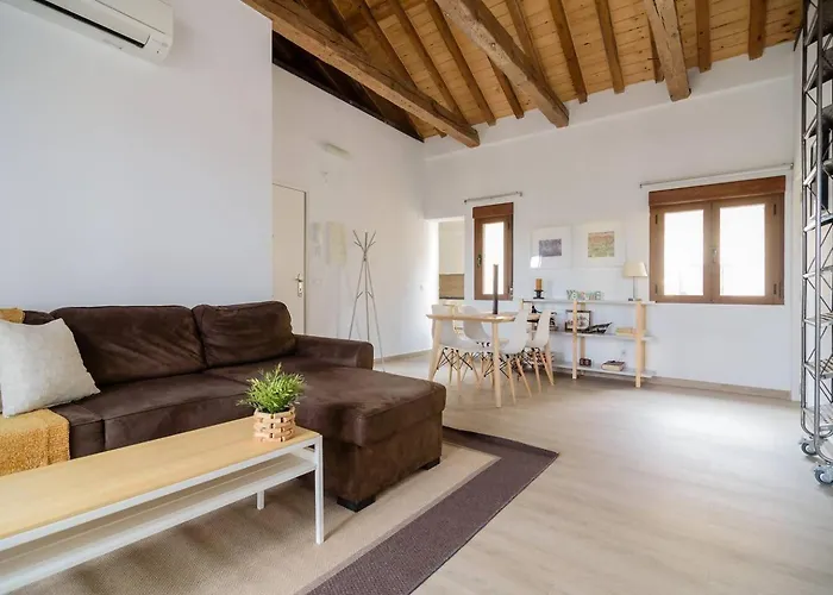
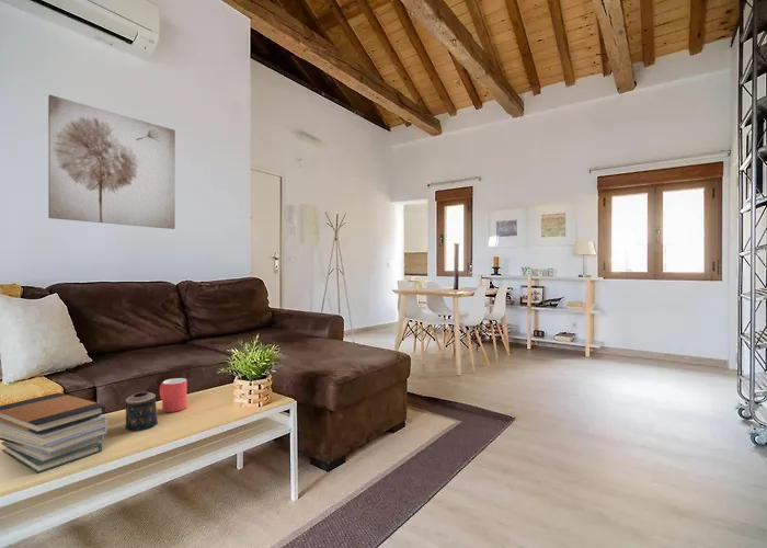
+ book stack (50, 429)
+ mug (171, 393)
+ wall art (118, 169)
+ candle (139, 409)
